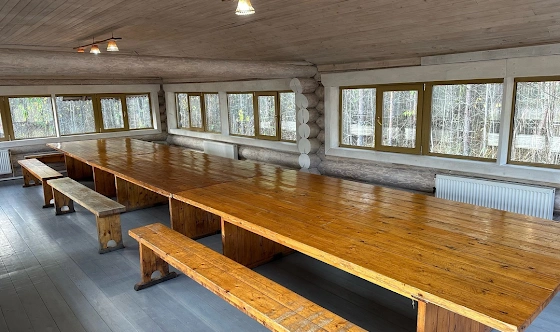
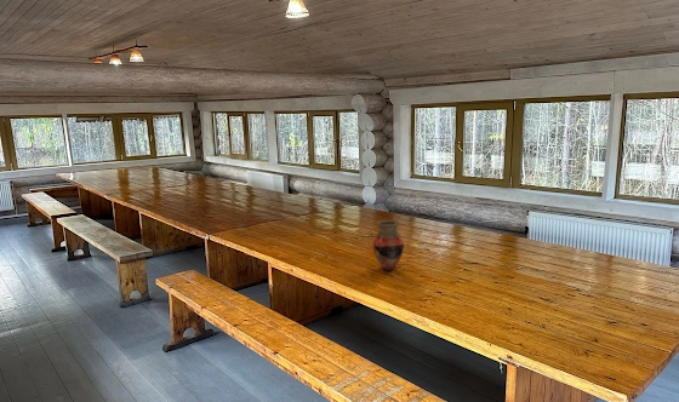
+ vase (388, 245)
